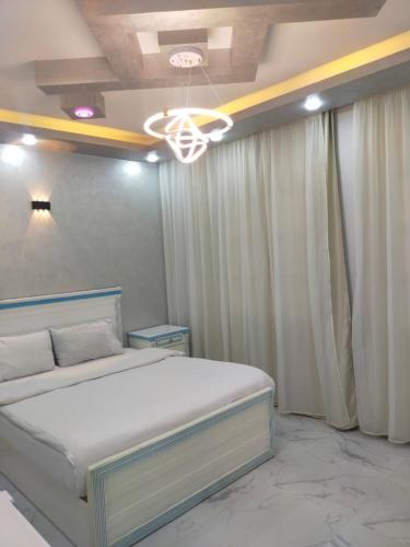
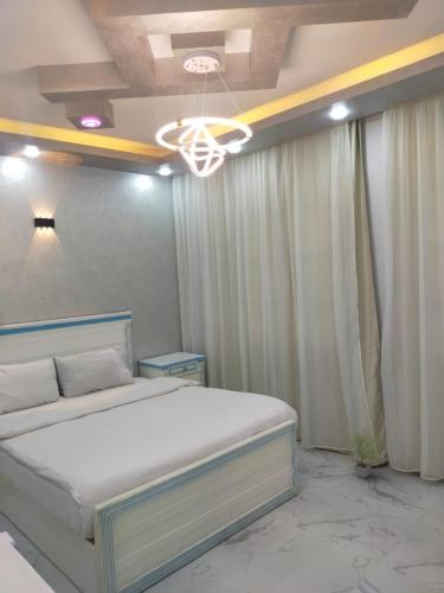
+ potted plant (366, 451)
